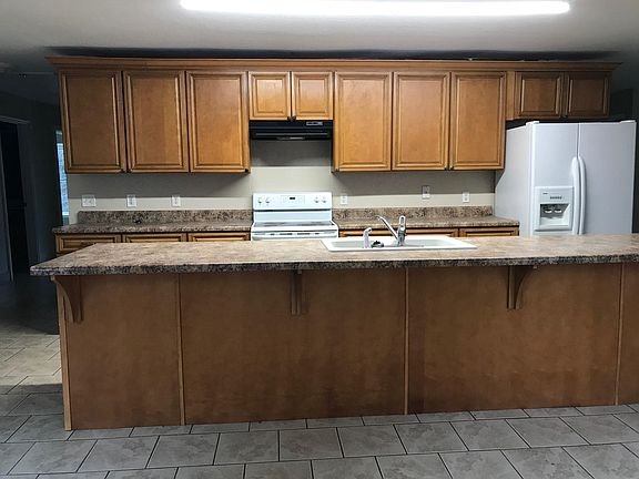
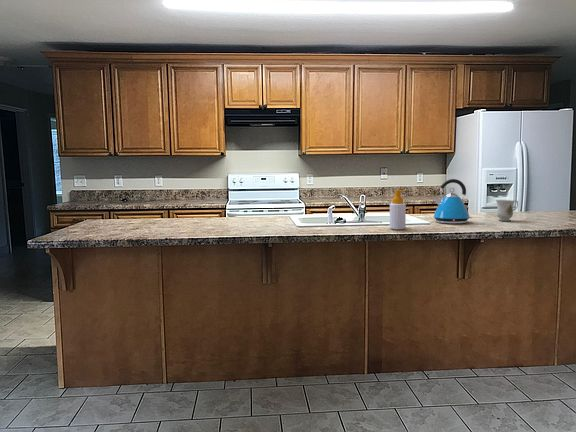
+ mug (507, 210)
+ soap bottle (397, 209)
+ kettle (452, 200)
